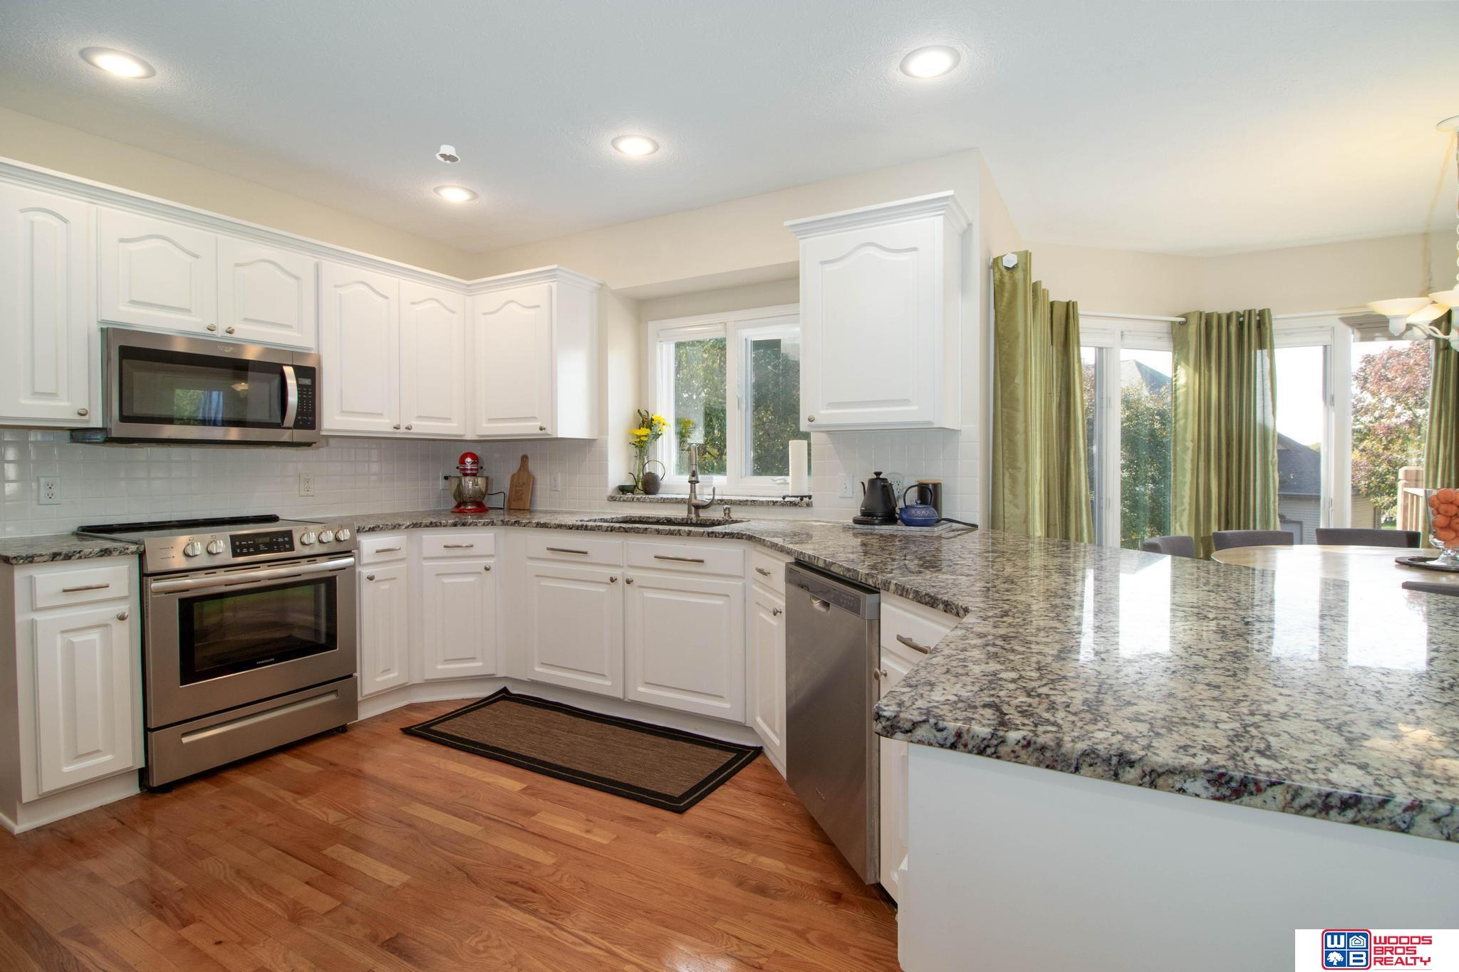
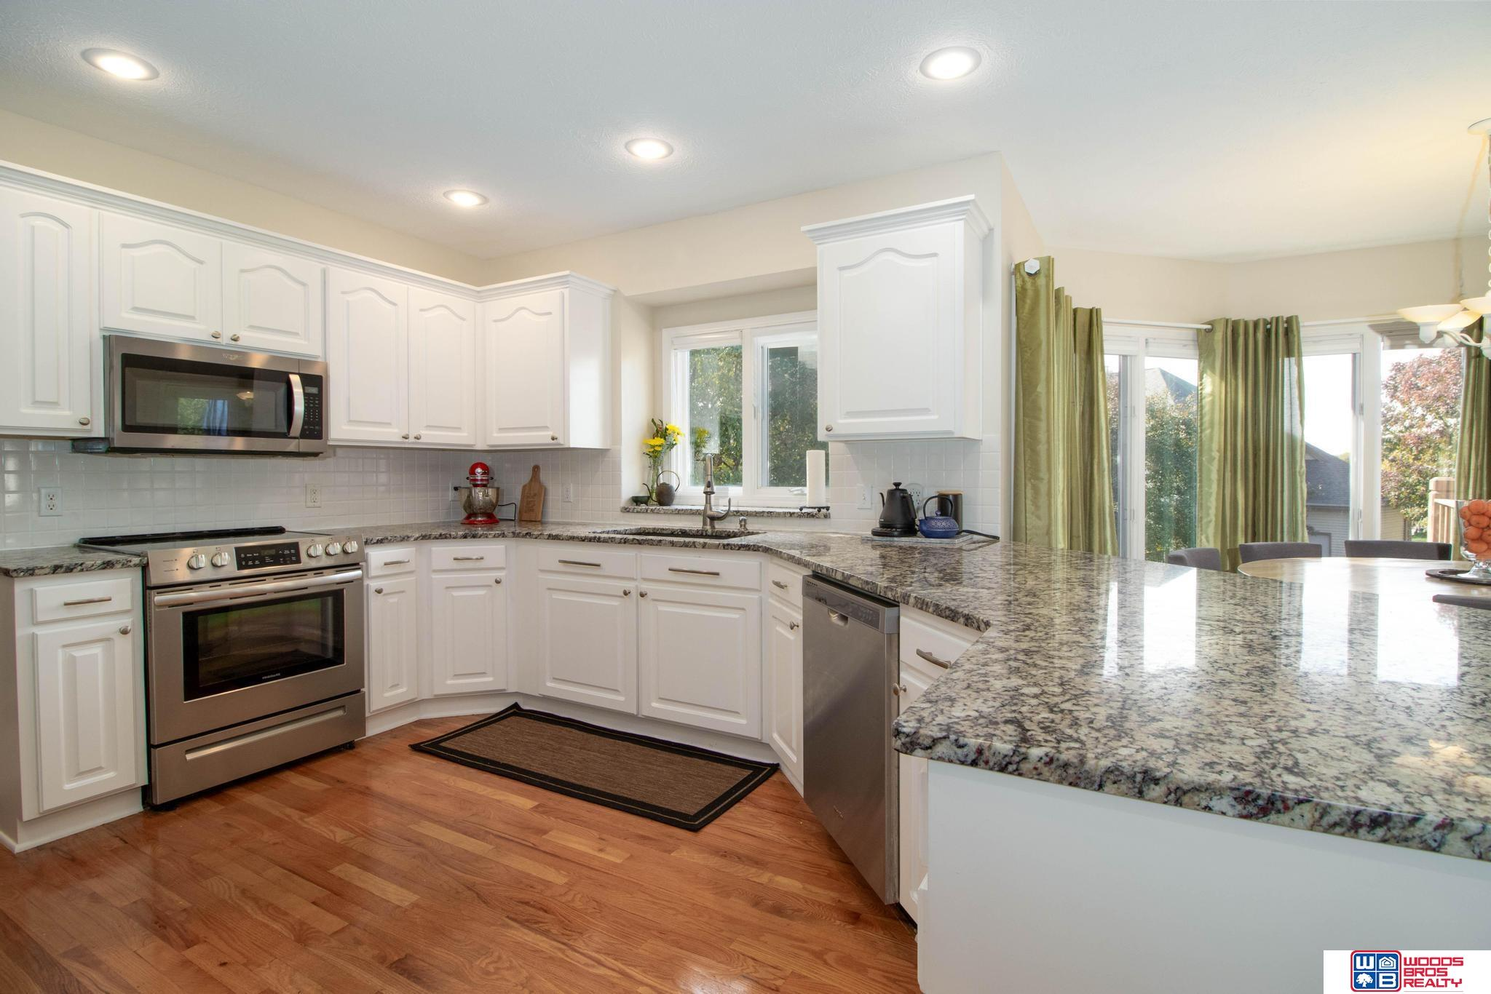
- recessed light (447, 153)
